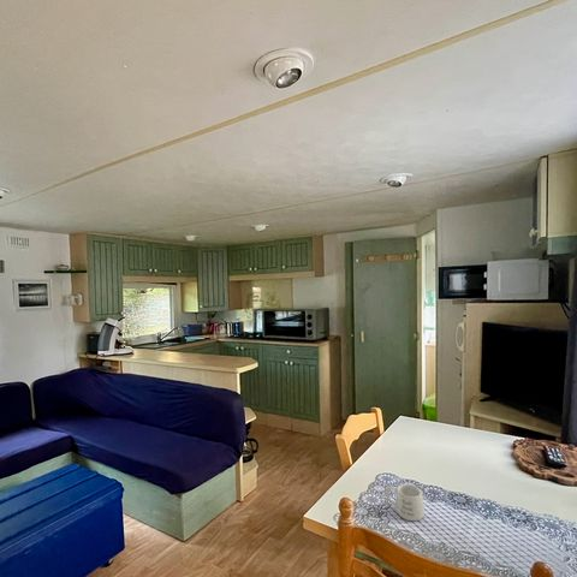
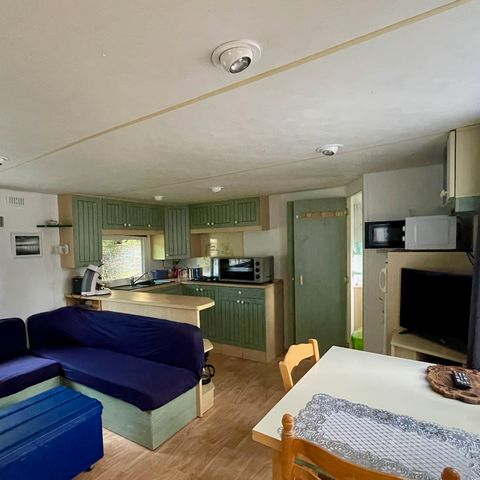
- mug (404, 499)
